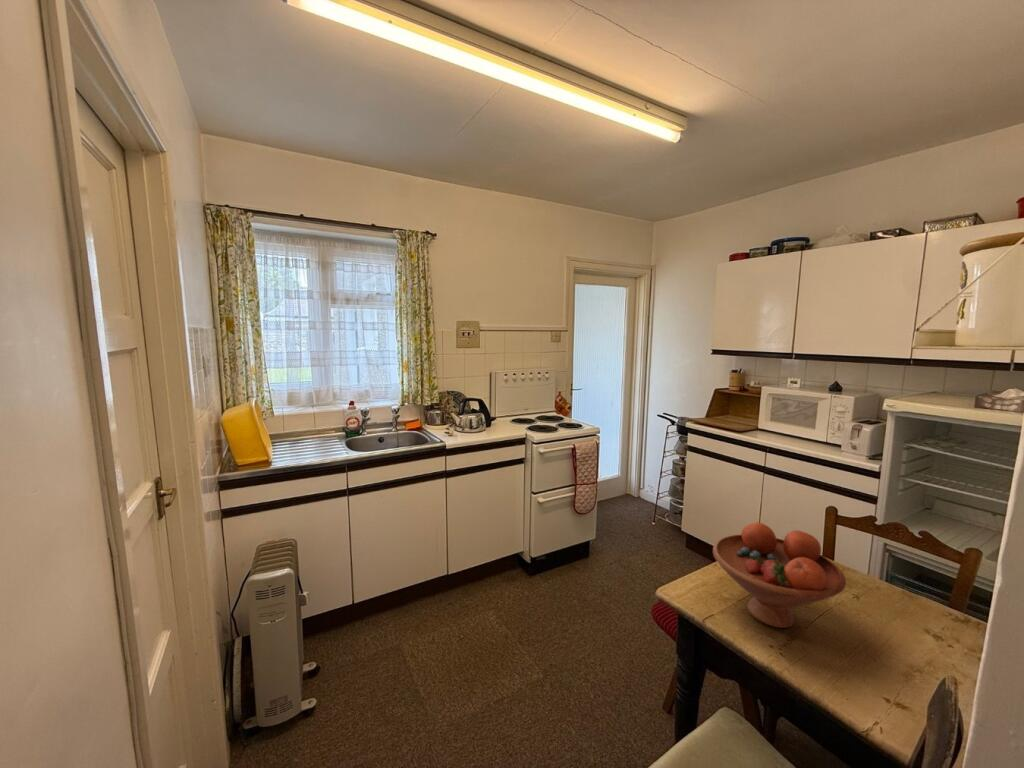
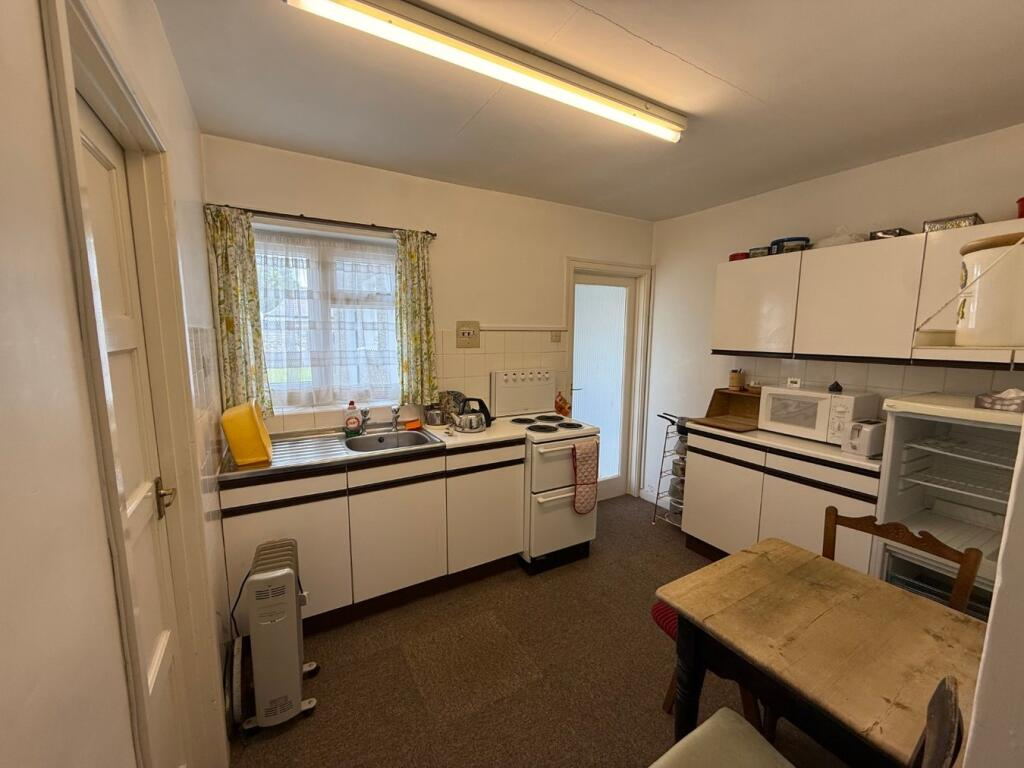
- fruit bowl (773, 577)
